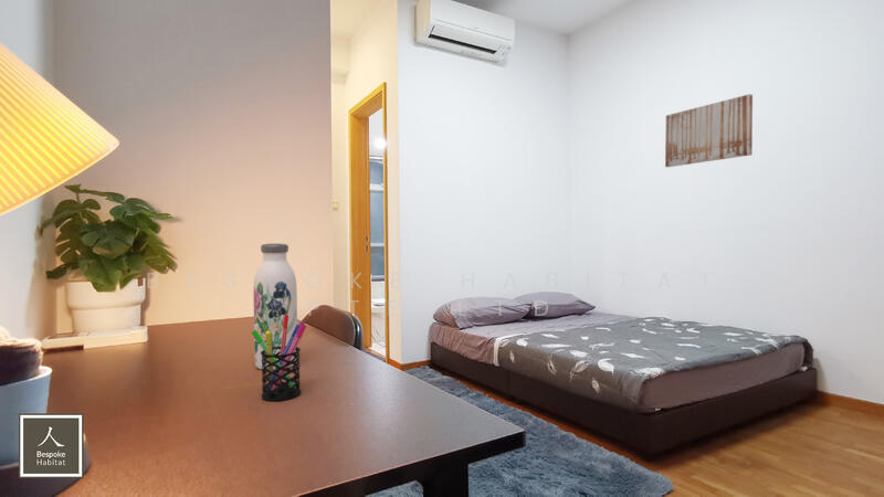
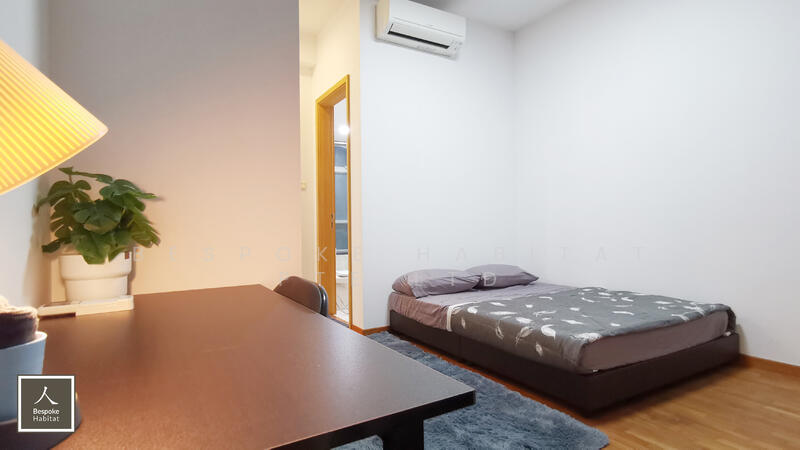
- pen holder (276, 356)
- wall art (705, 134)
- water bottle (275, 304)
